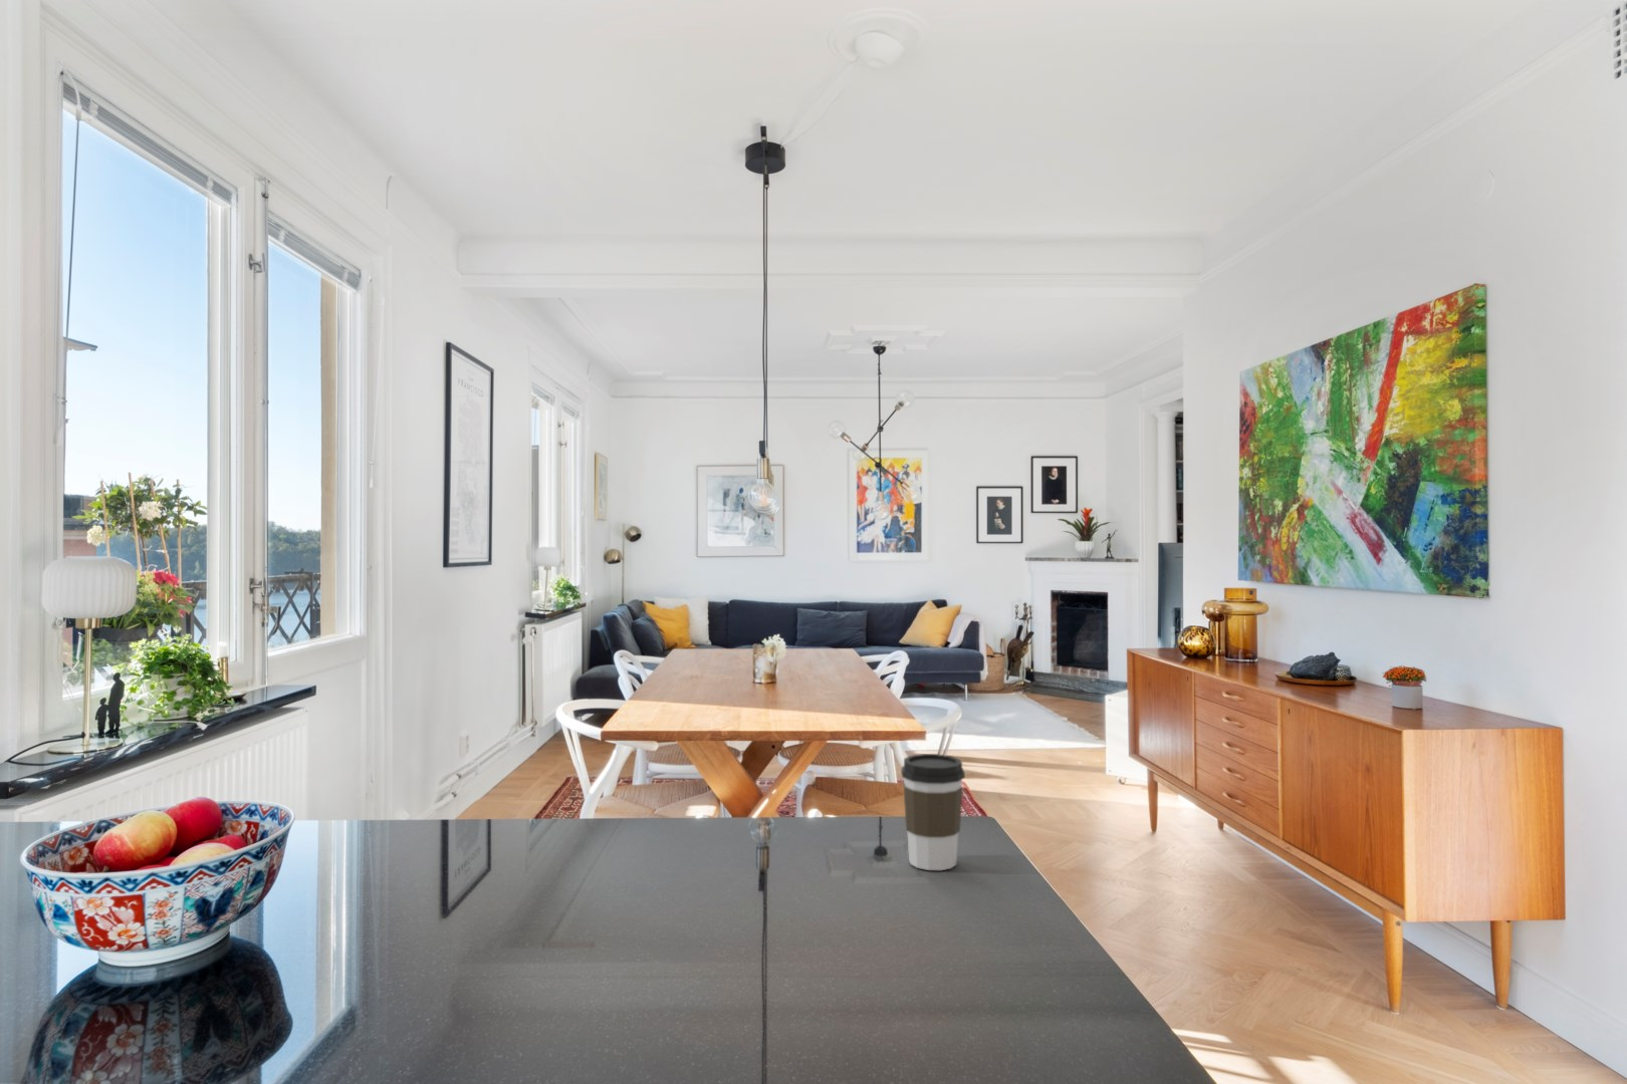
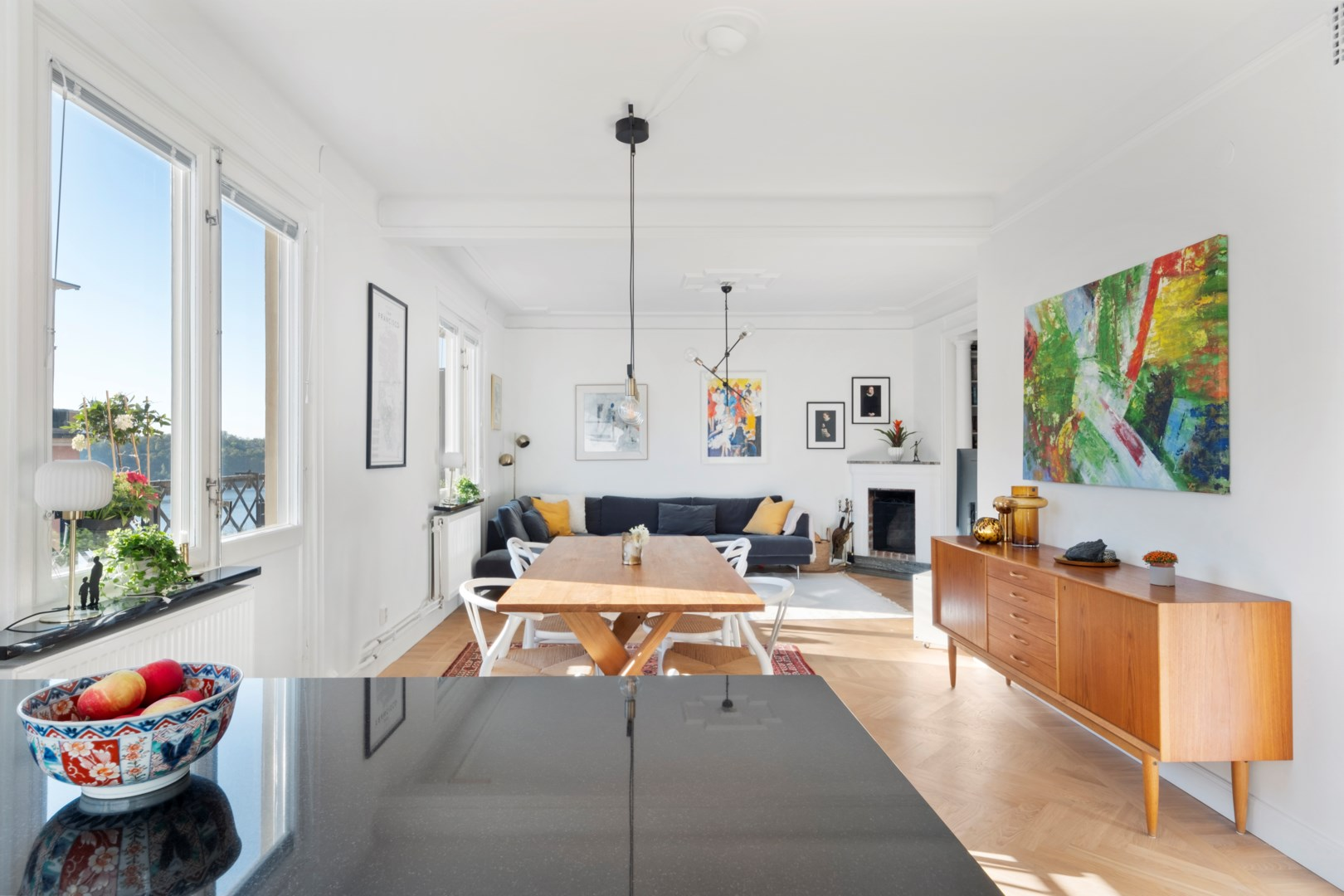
- coffee cup (932, 811)
